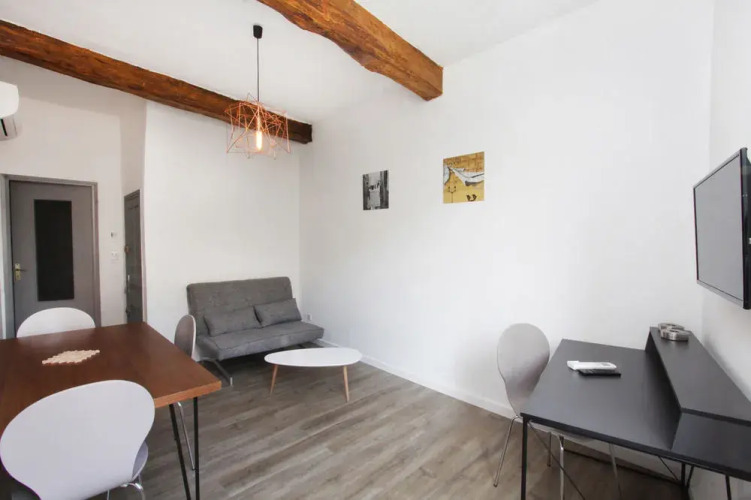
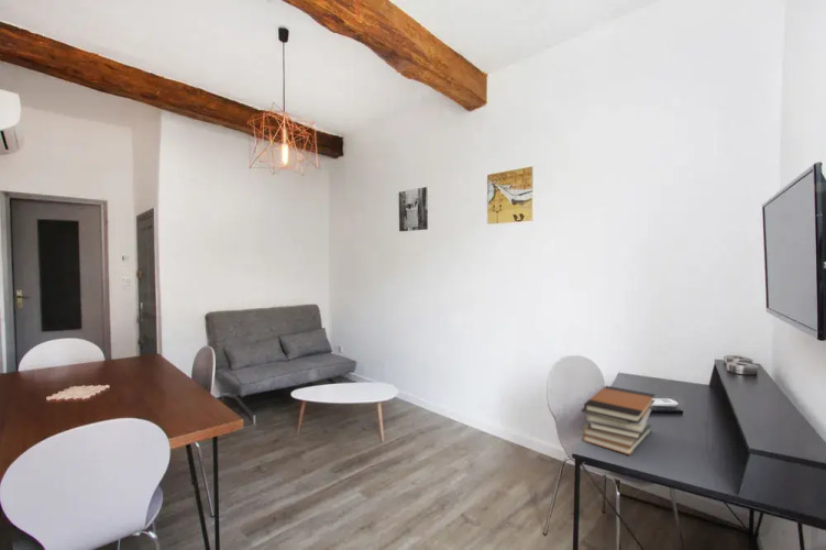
+ book stack (619, 417)
